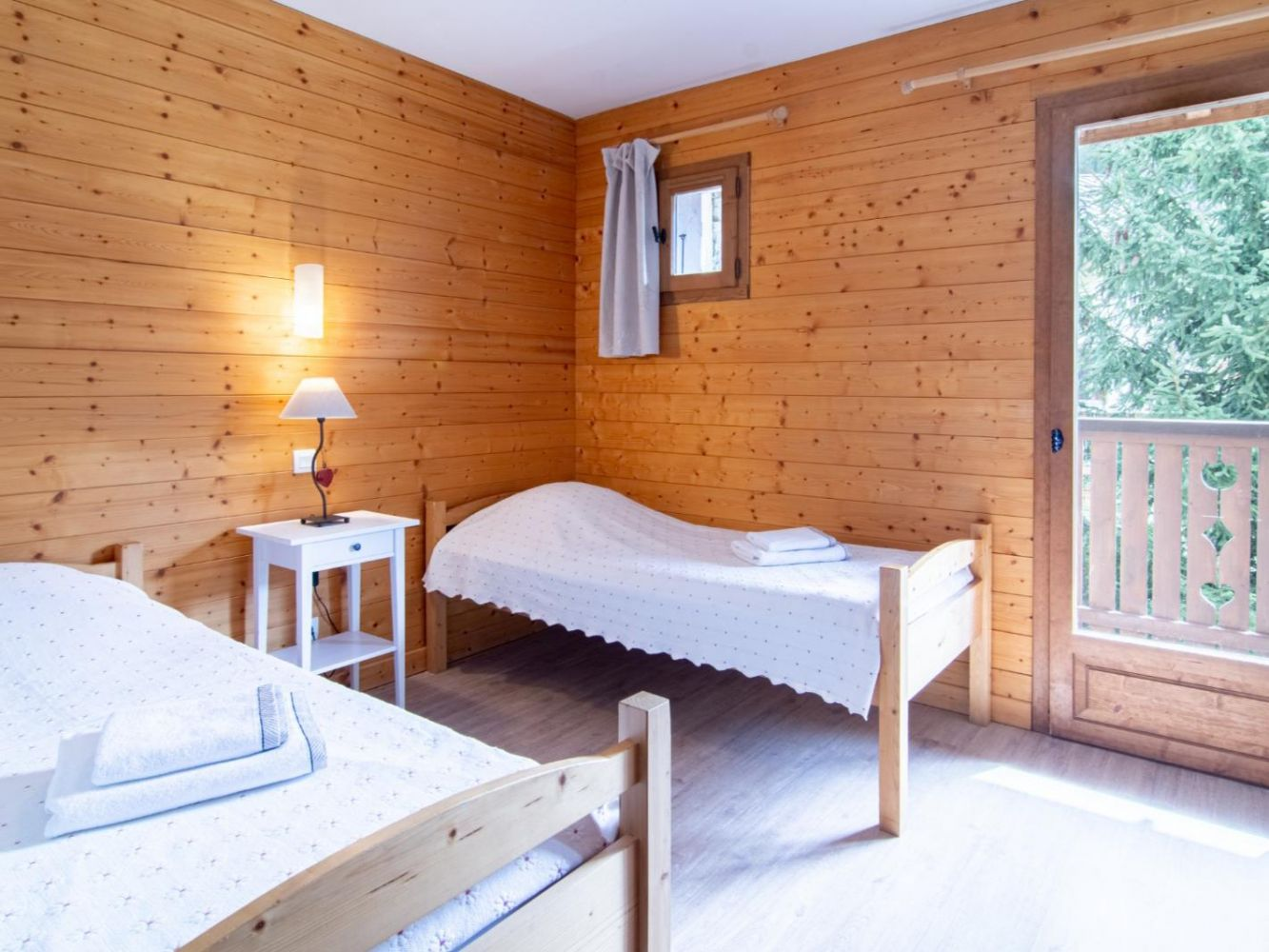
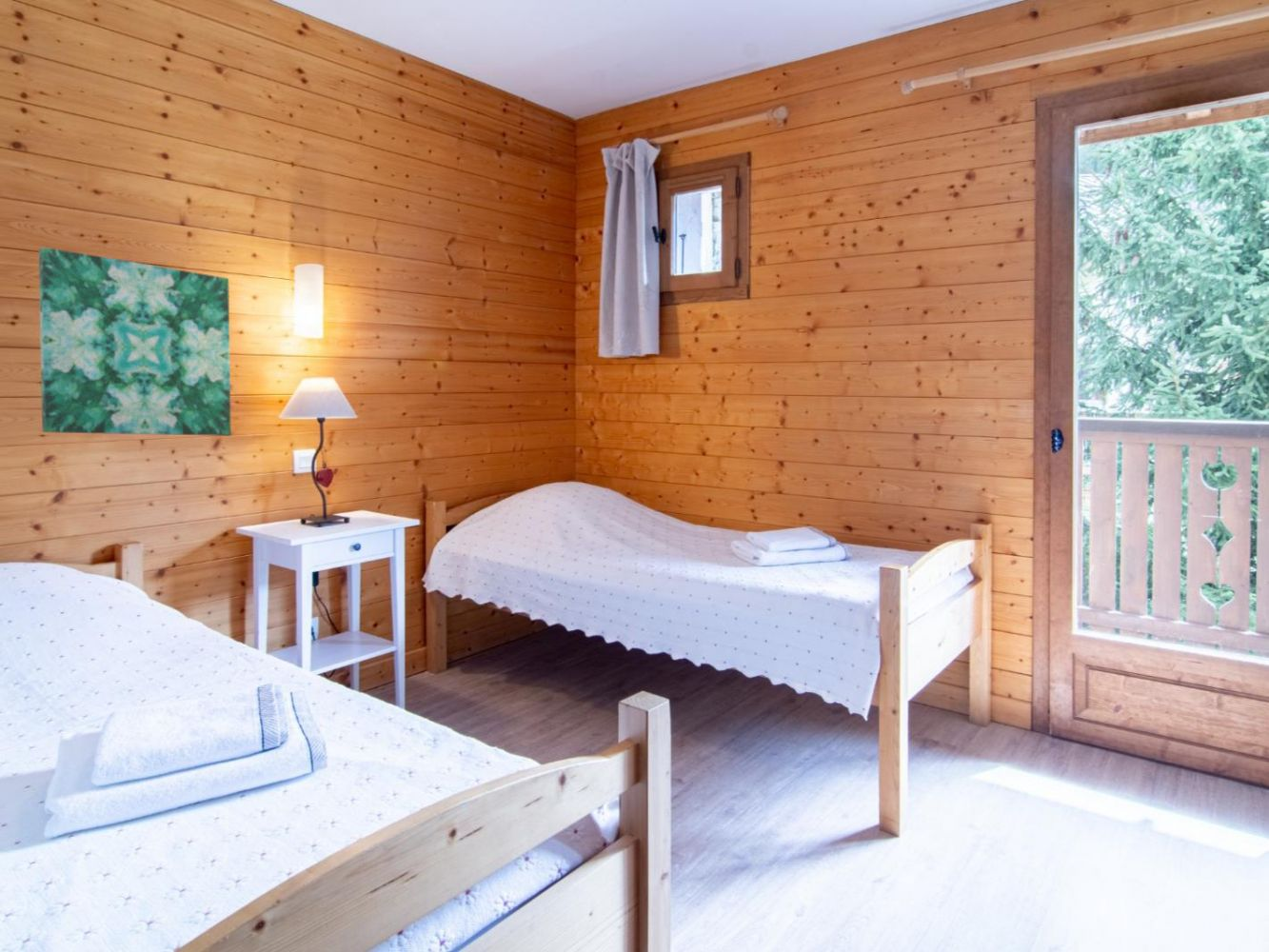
+ wall art (142, 349)
